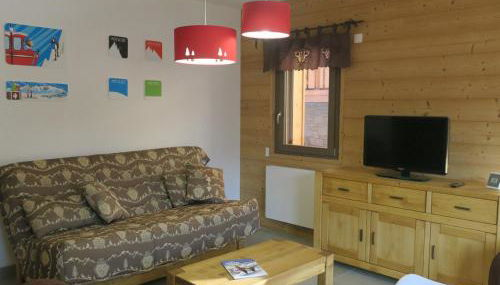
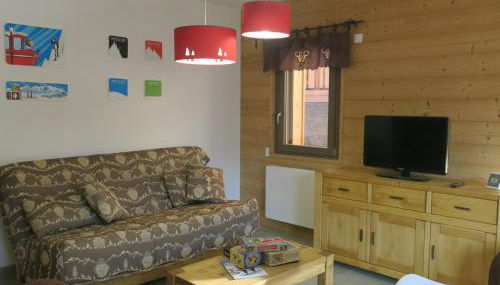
+ board game (259, 248)
